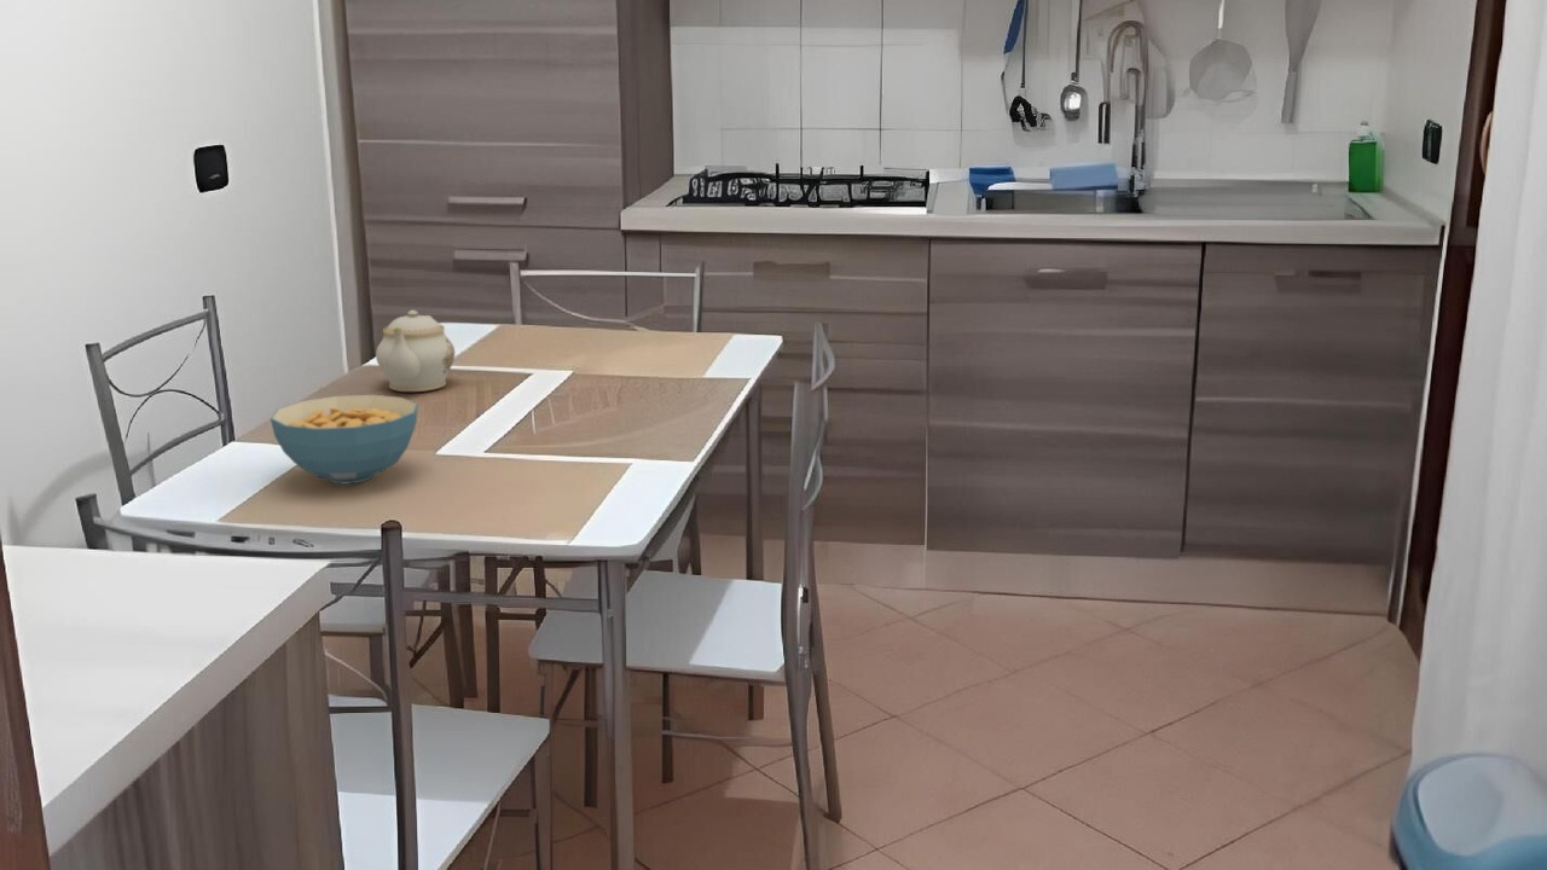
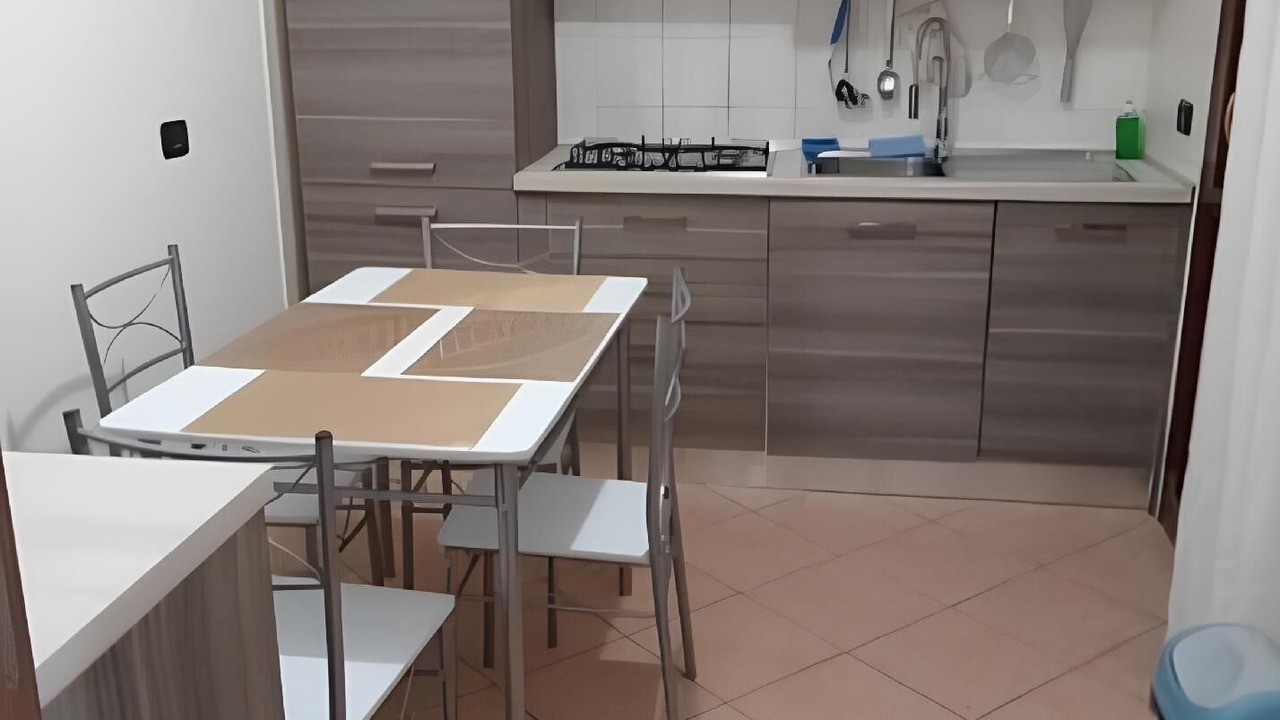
- teapot (416, 347)
- cereal bowl (348, 443)
